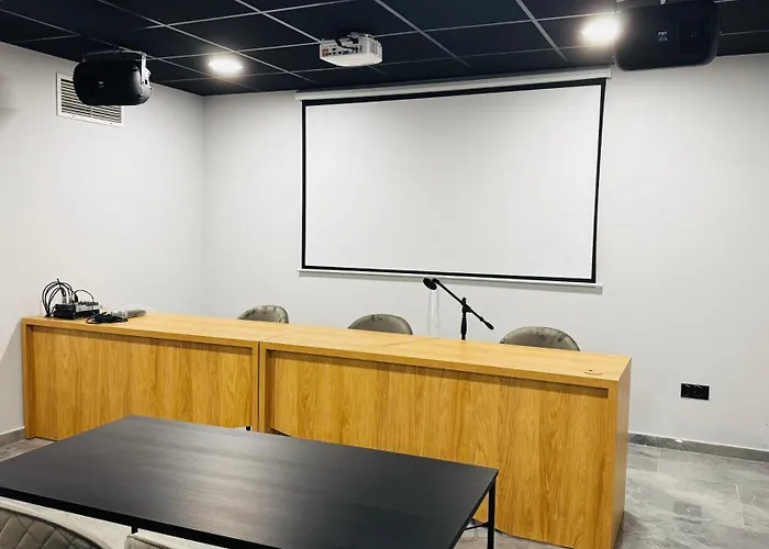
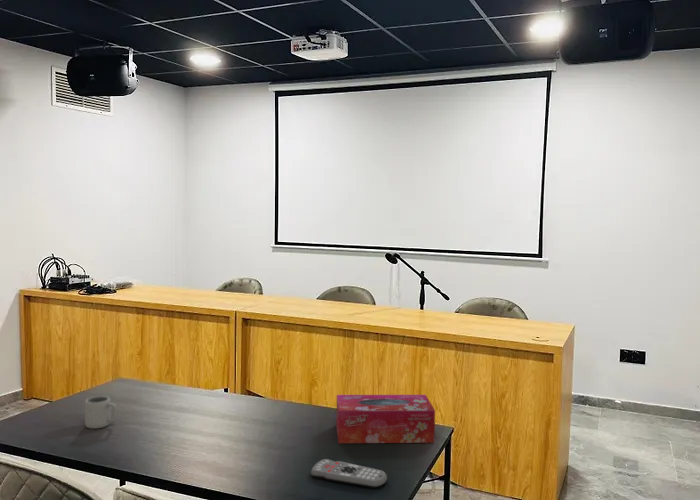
+ tissue box (383, 417)
+ cup (101, 412)
+ remote control (349, 473)
